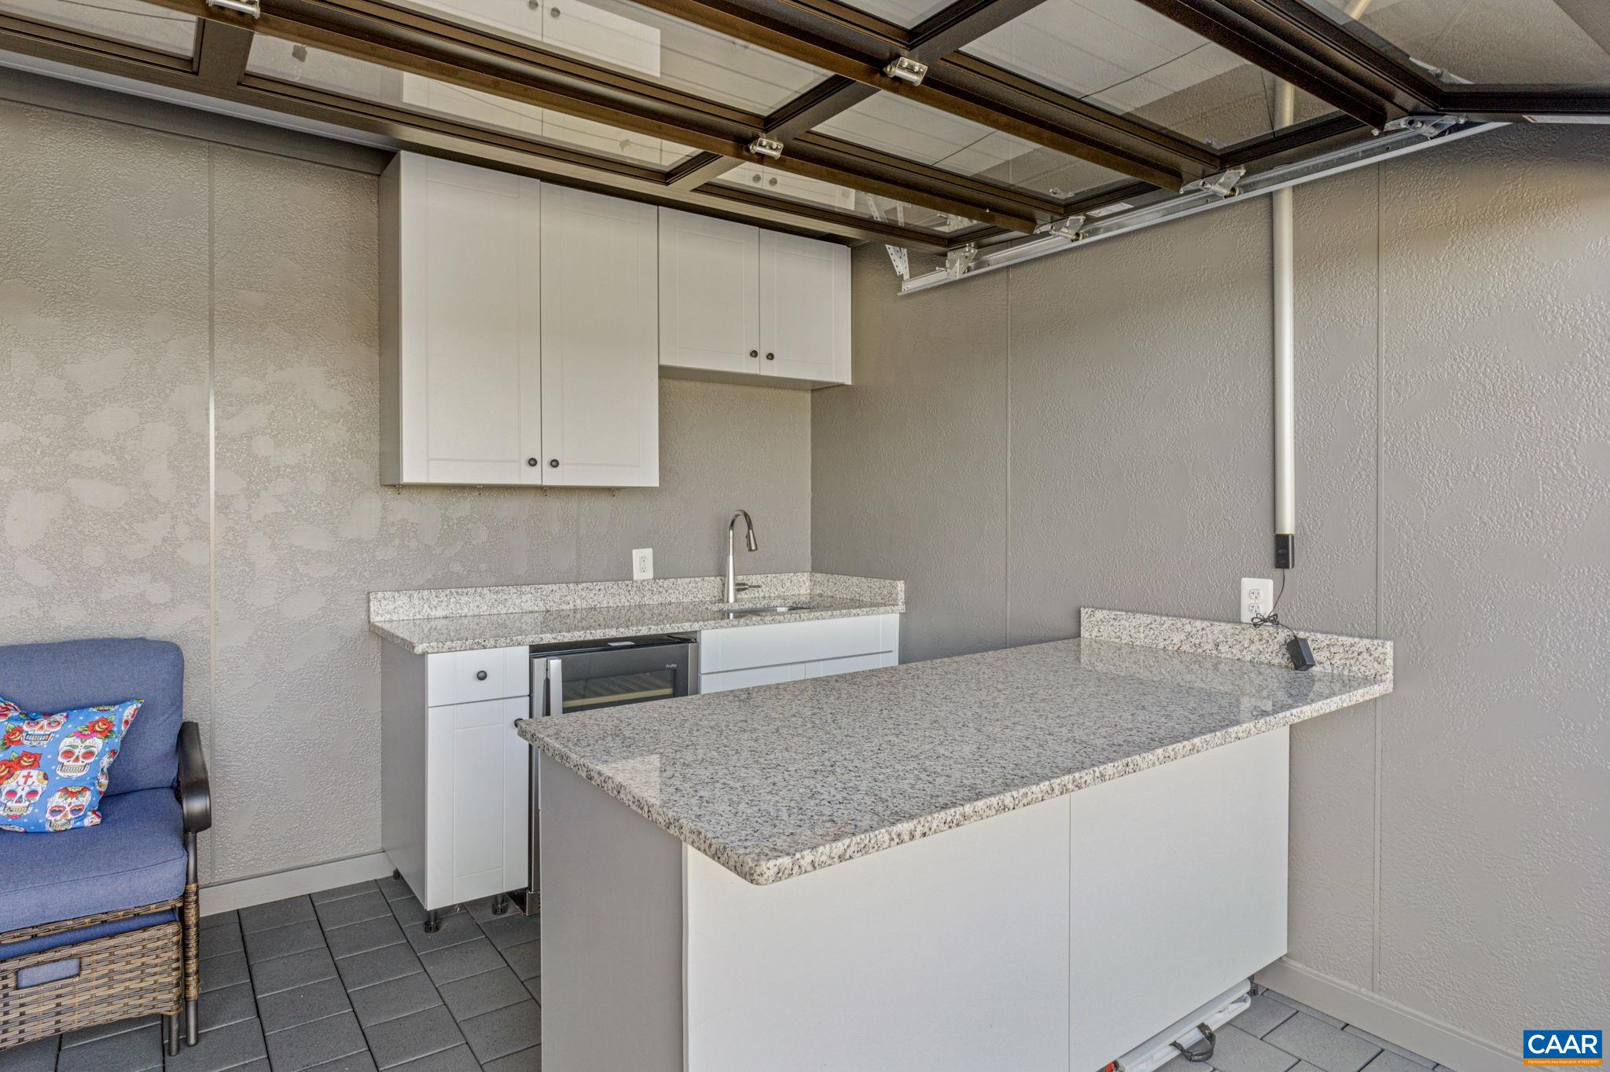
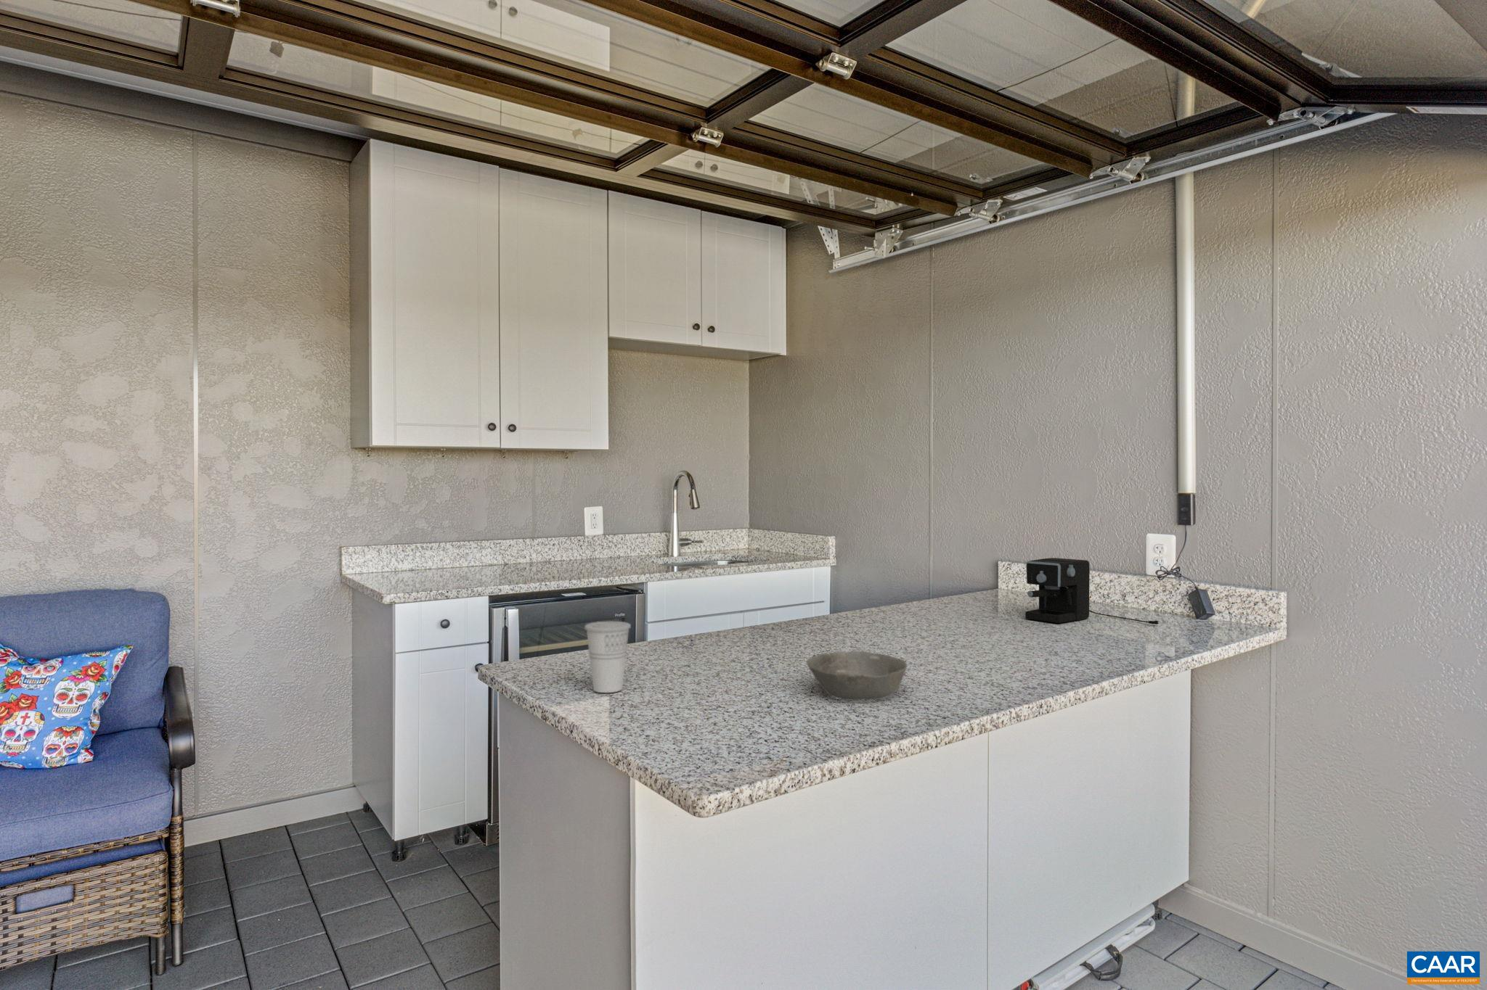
+ coffee maker (1088, 592)
+ bowl (857, 676)
+ cup (608, 655)
